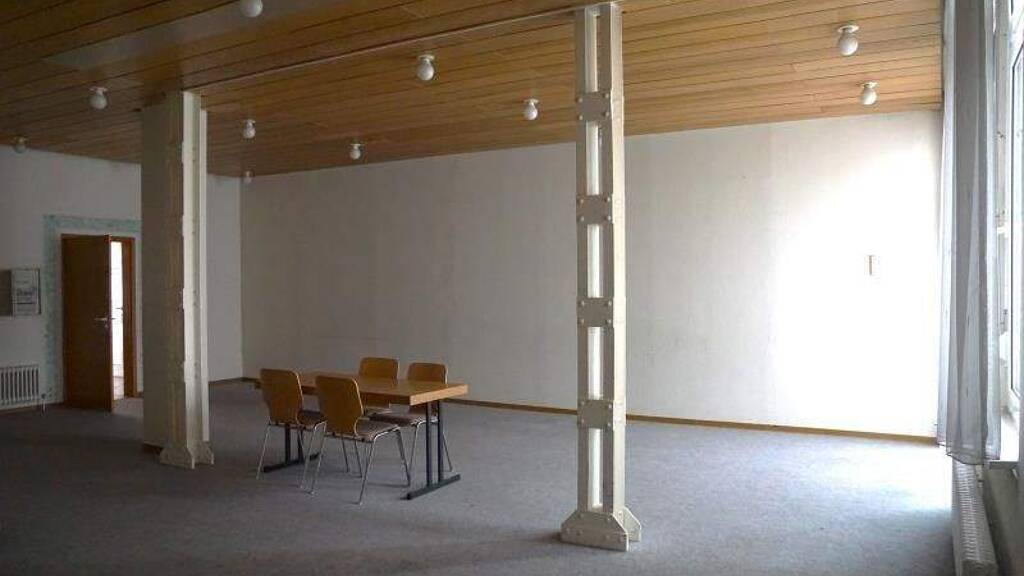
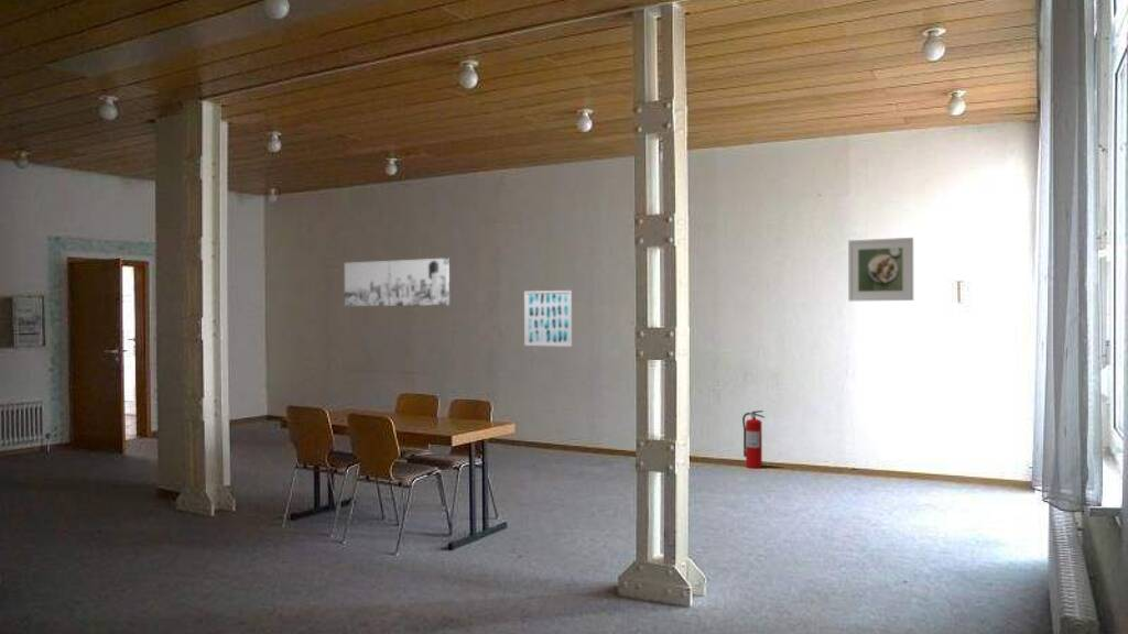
+ fire extinguisher (752, 438)
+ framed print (880, 270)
+ wall art (547, 318)
+ wall art (394, 283)
